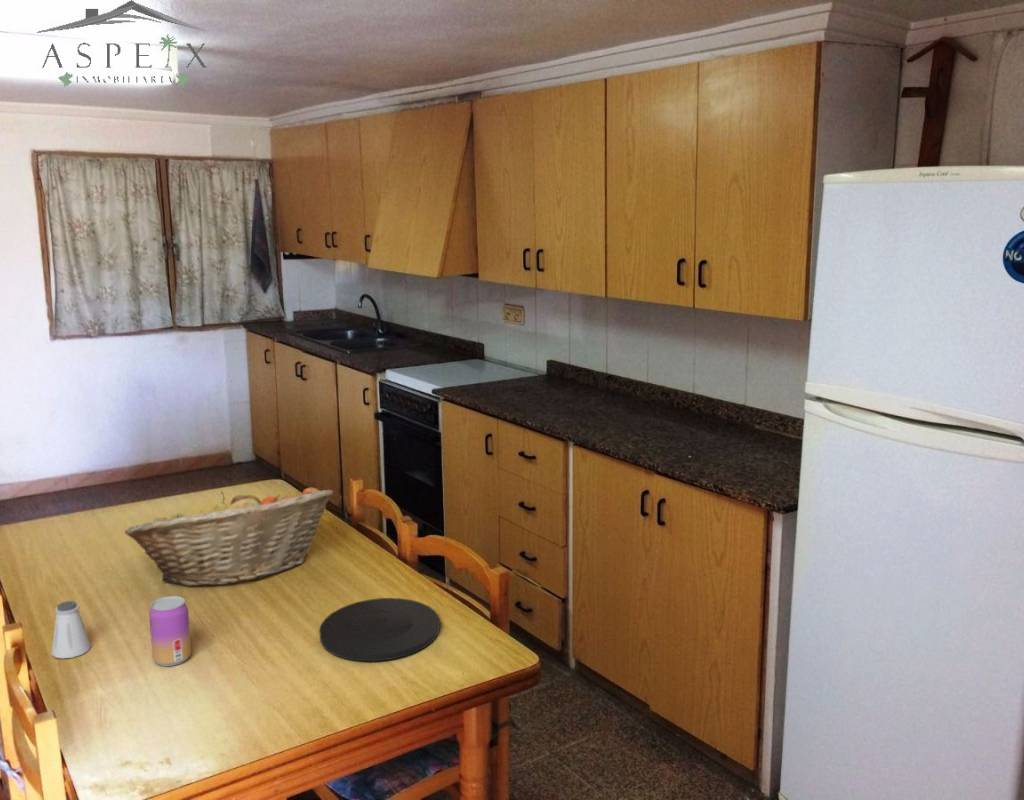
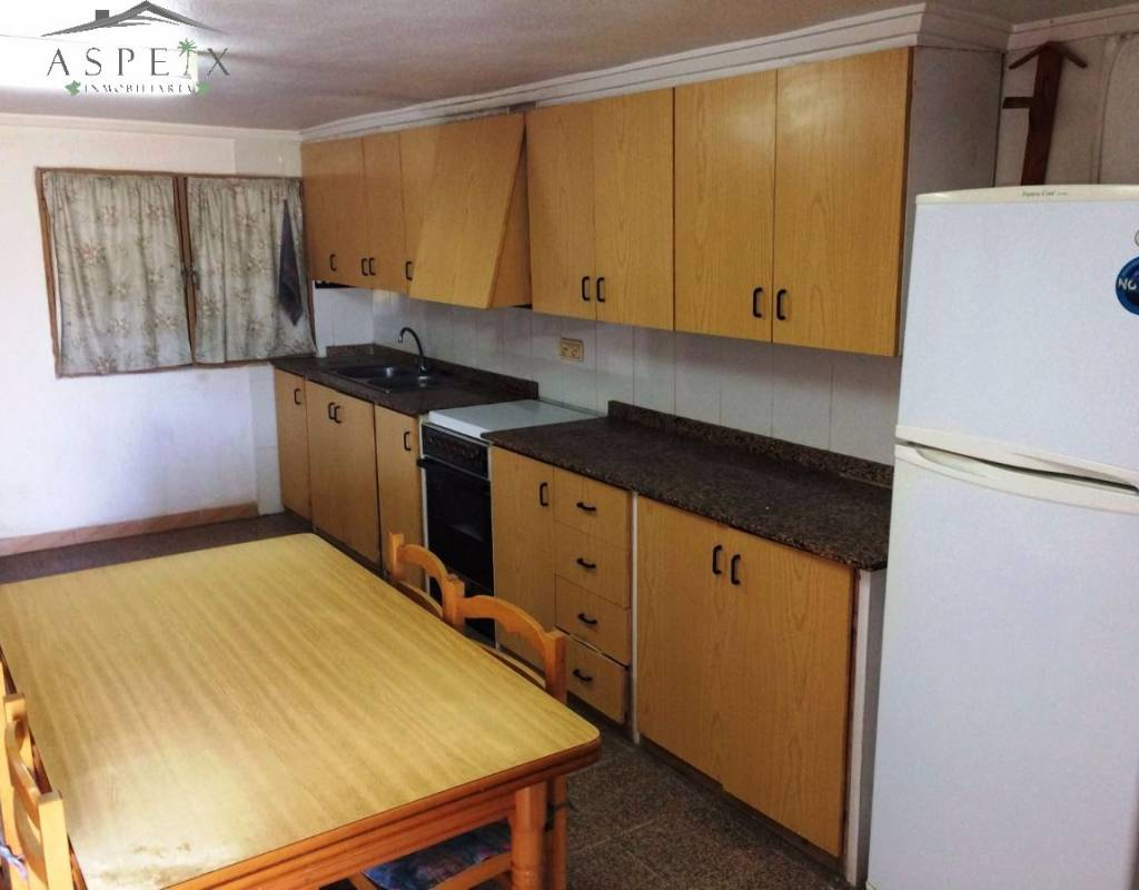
- saltshaker (69, 627)
- beverage can (170, 630)
- fruit basket (234, 527)
- plate (380, 623)
